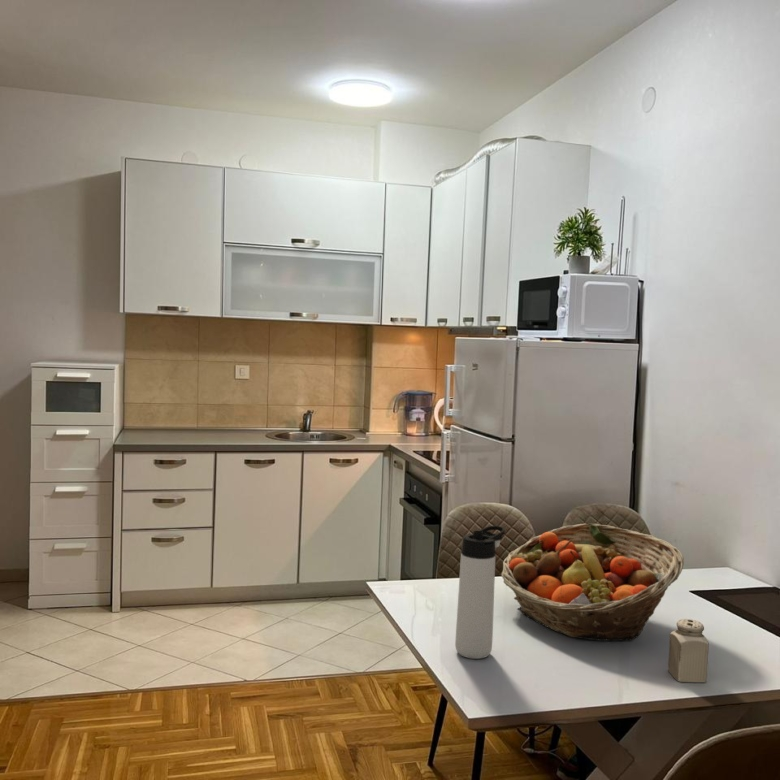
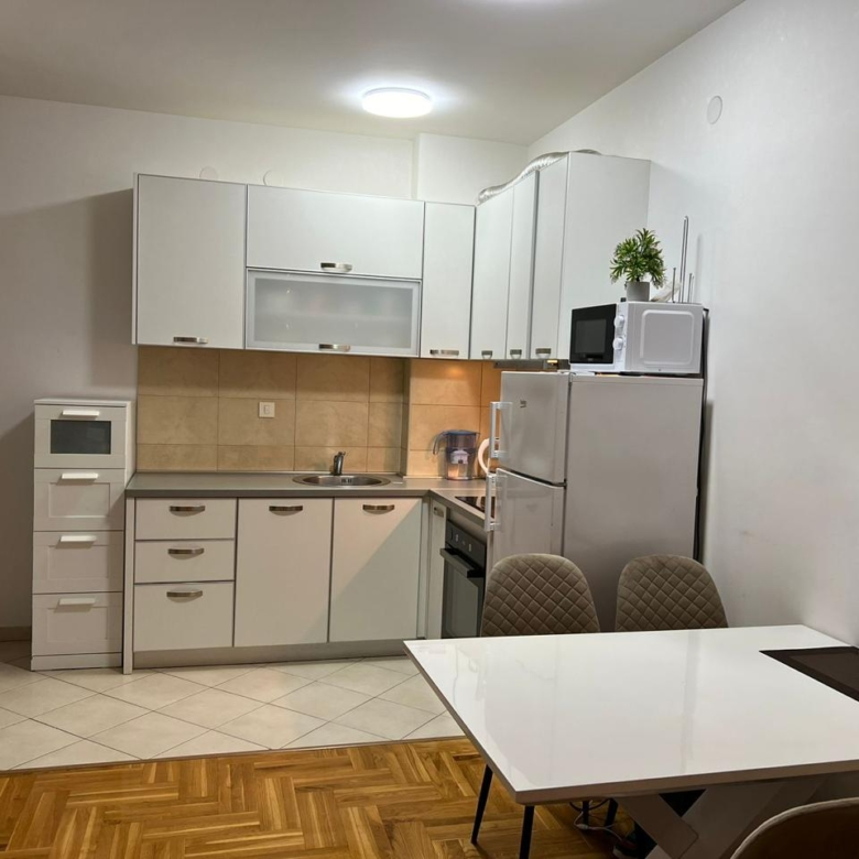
- salt shaker (688, 649)
- thermos bottle (481, 590)
- fruit basket (587, 577)
